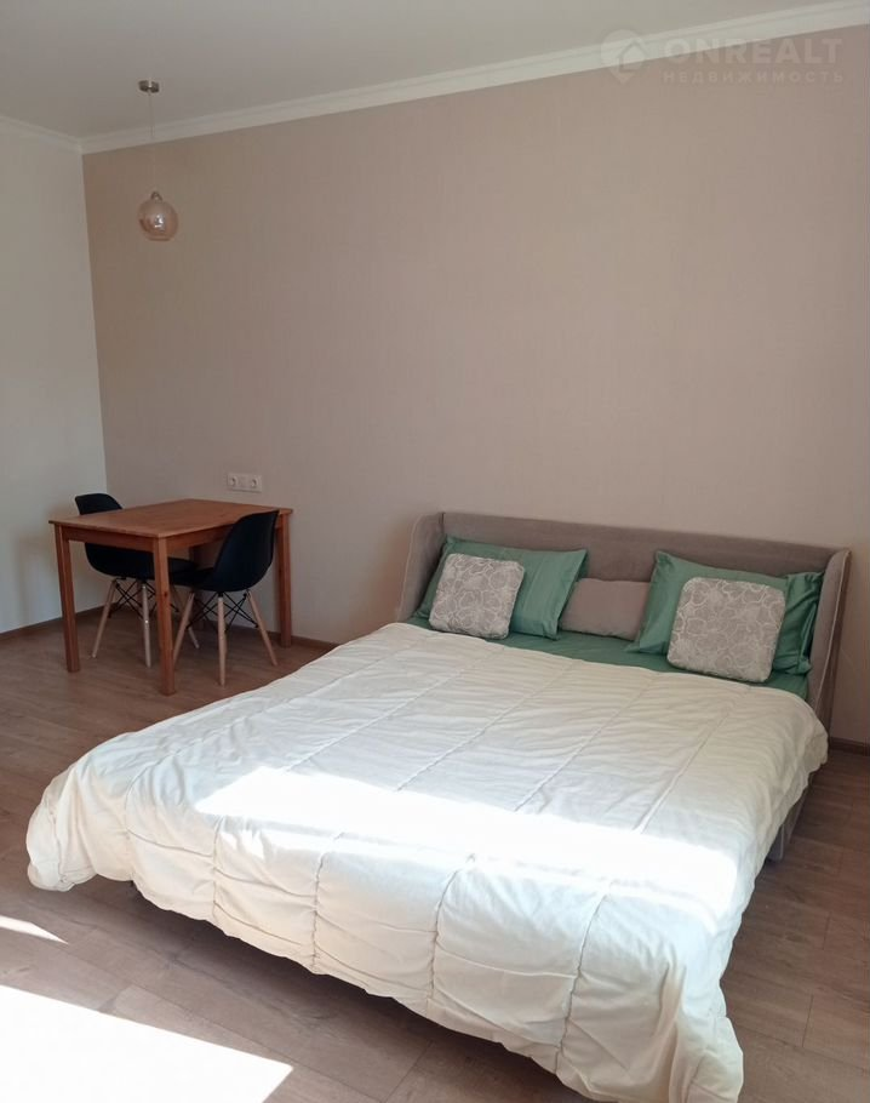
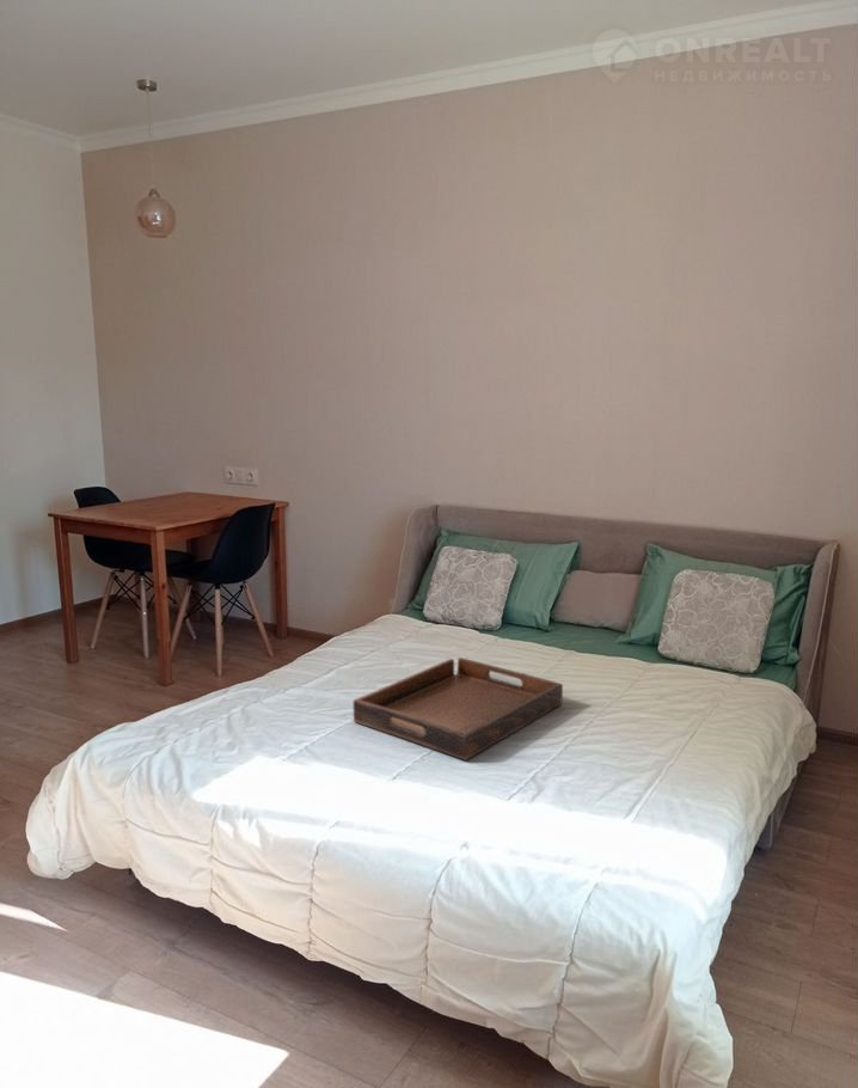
+ serving tray (460, 702)
